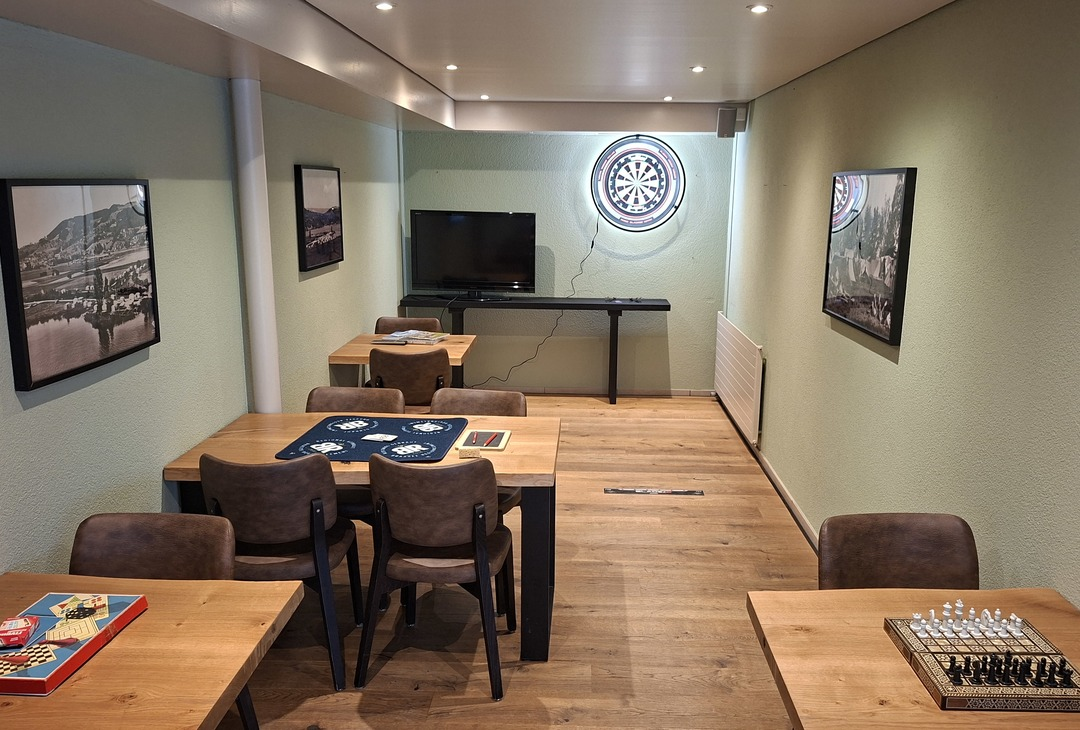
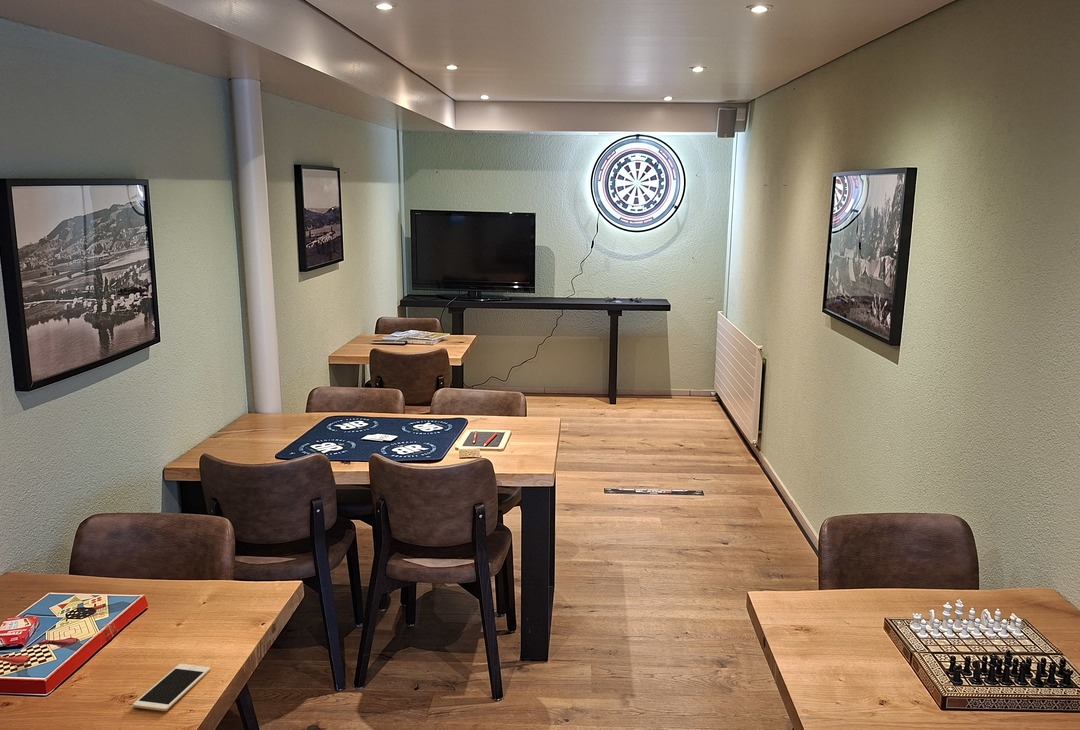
+ cell phone (173, 686)
